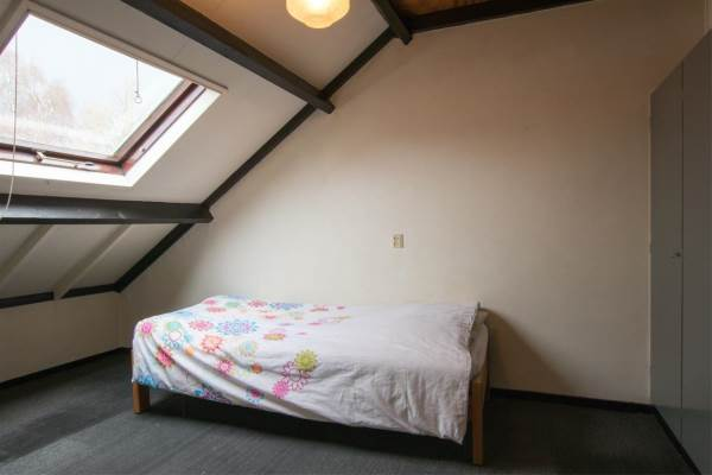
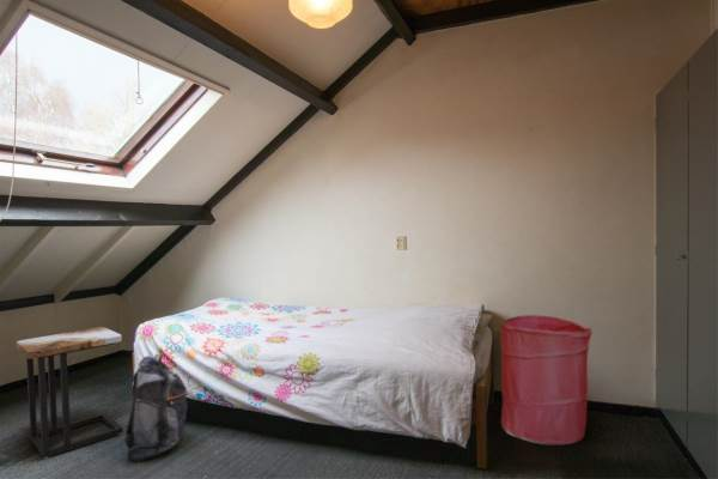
+ backpack (151, 400)
+ laundry hamper (543, 374)
+ side table (67, 388)
